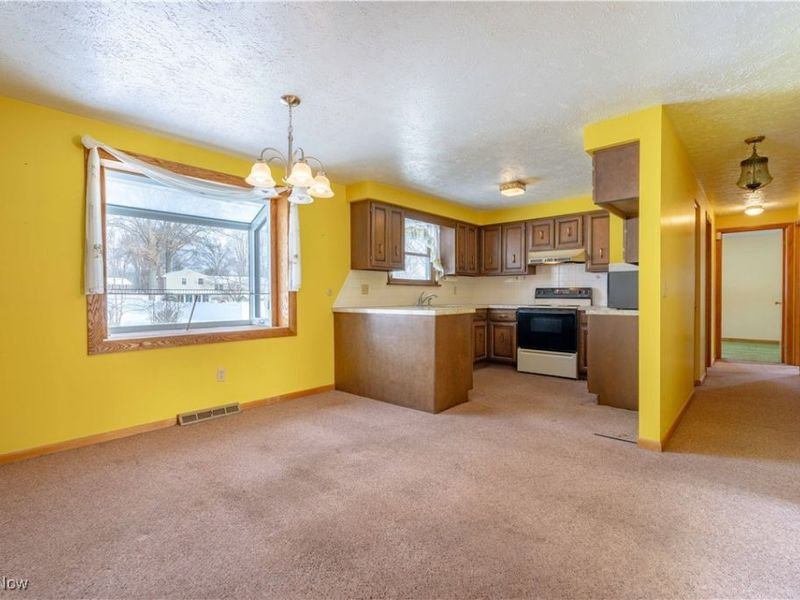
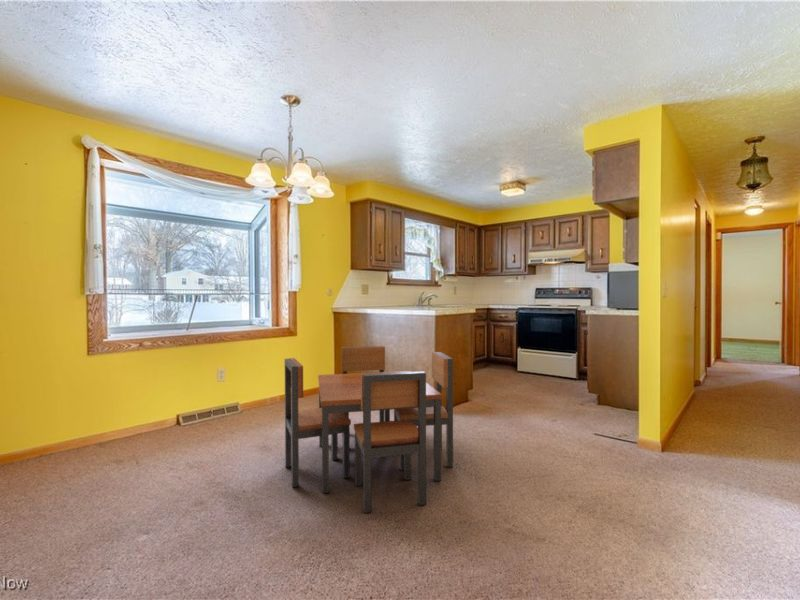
+ dining table (369, 410)
